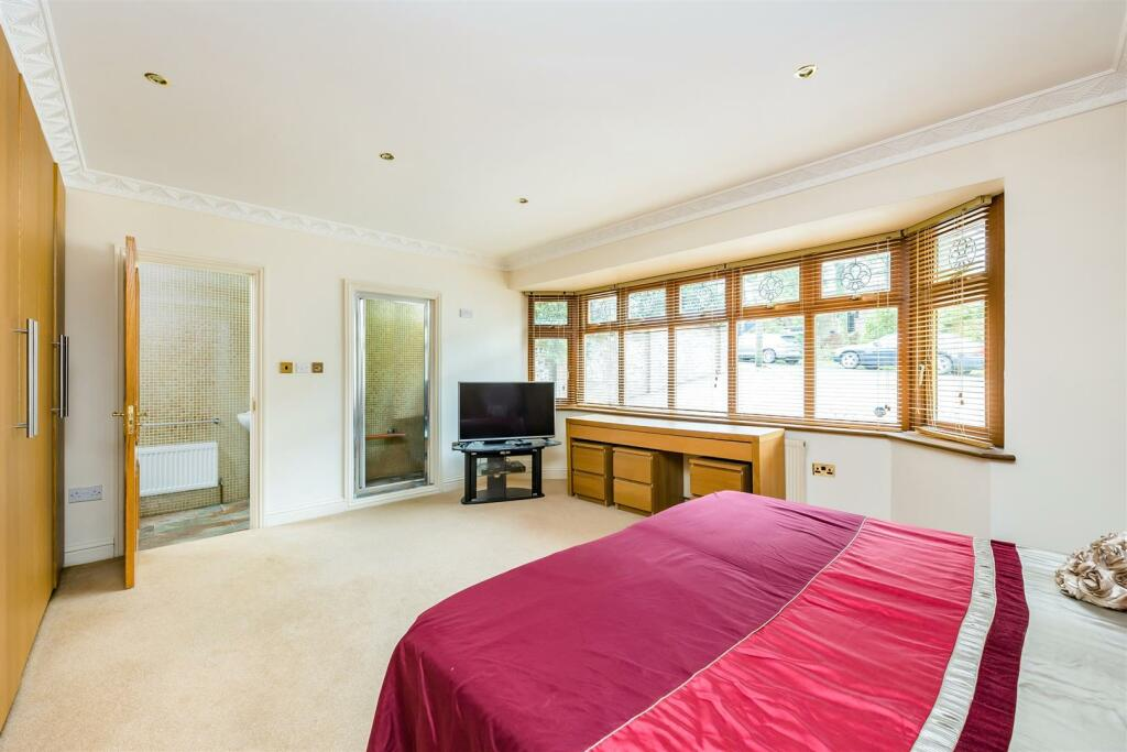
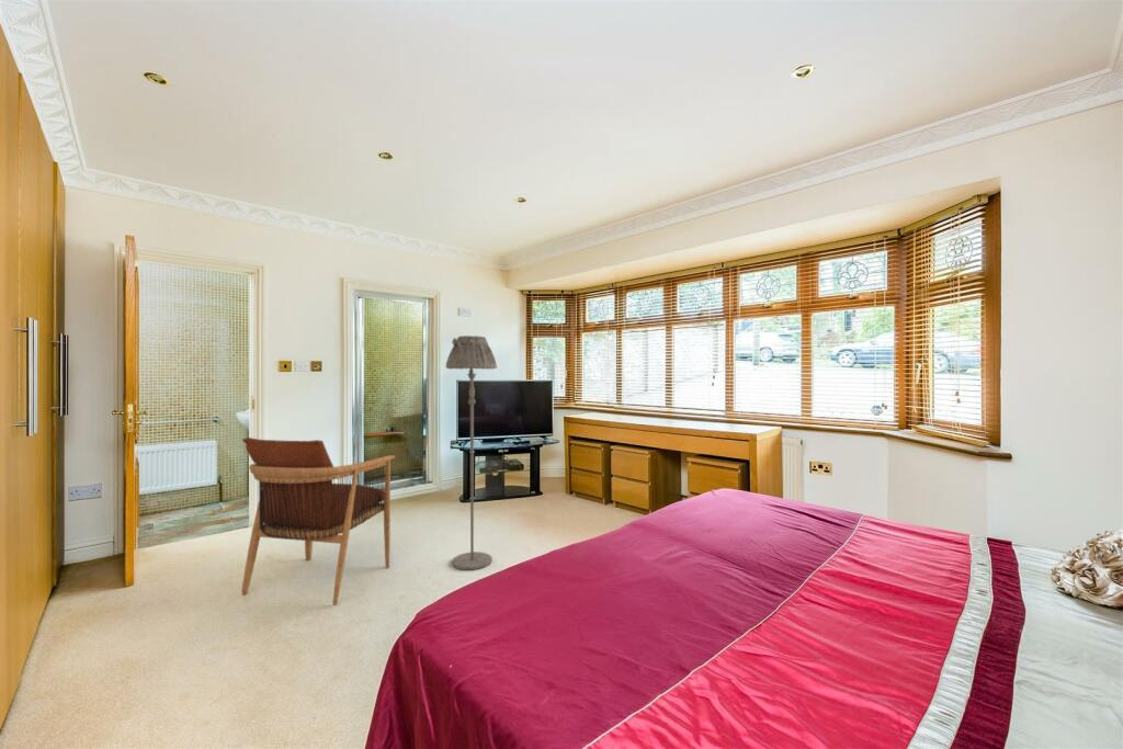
+ armchair (317, 507)
+ floor lamp (472, 449)
